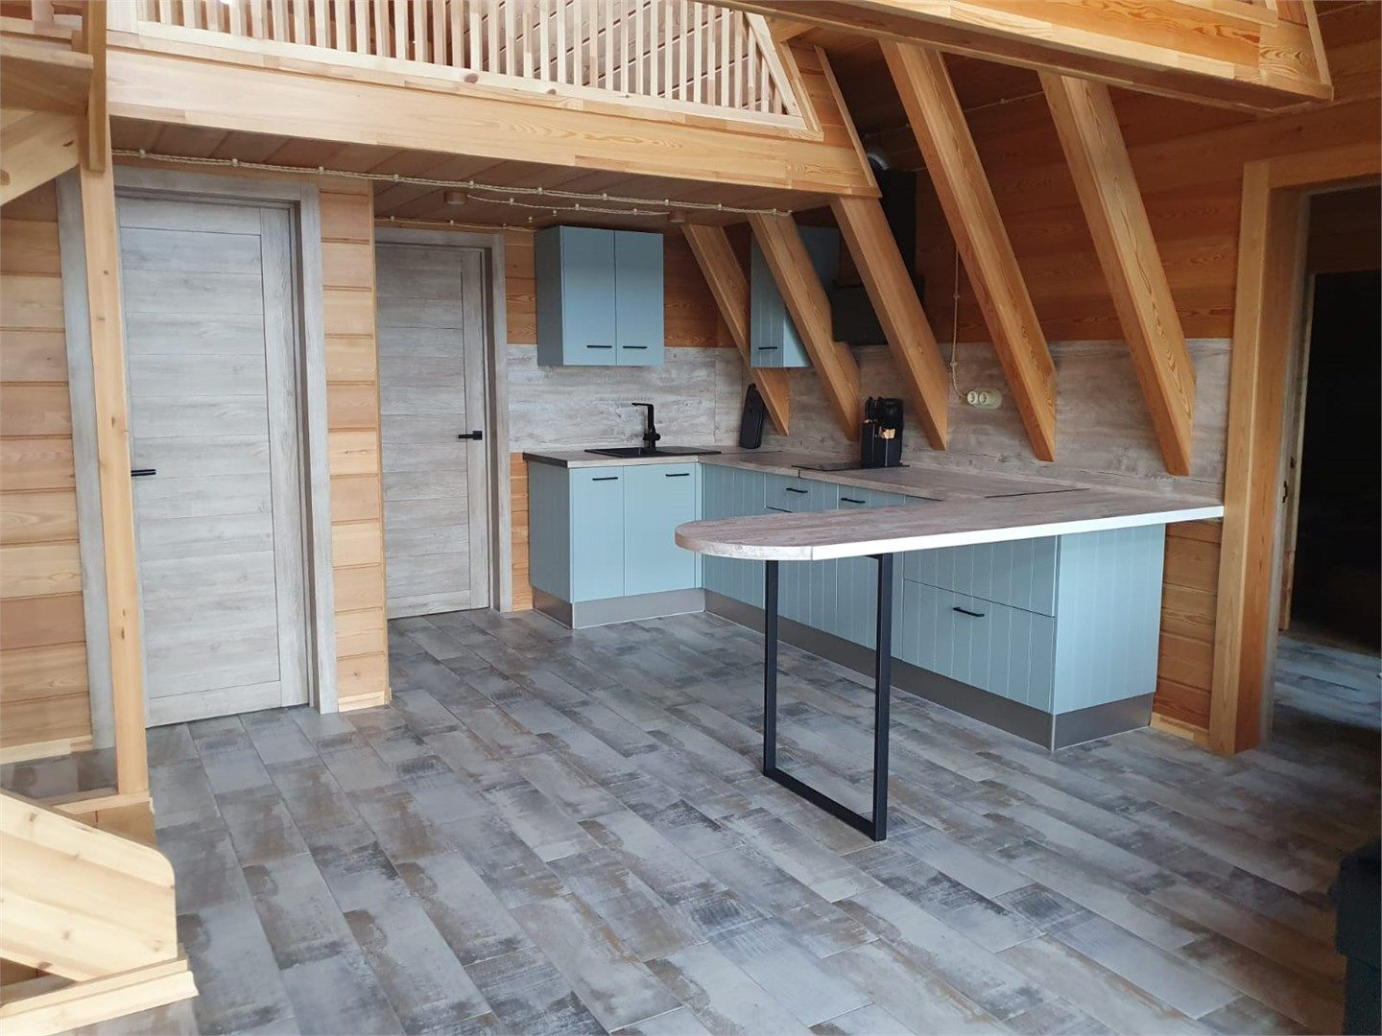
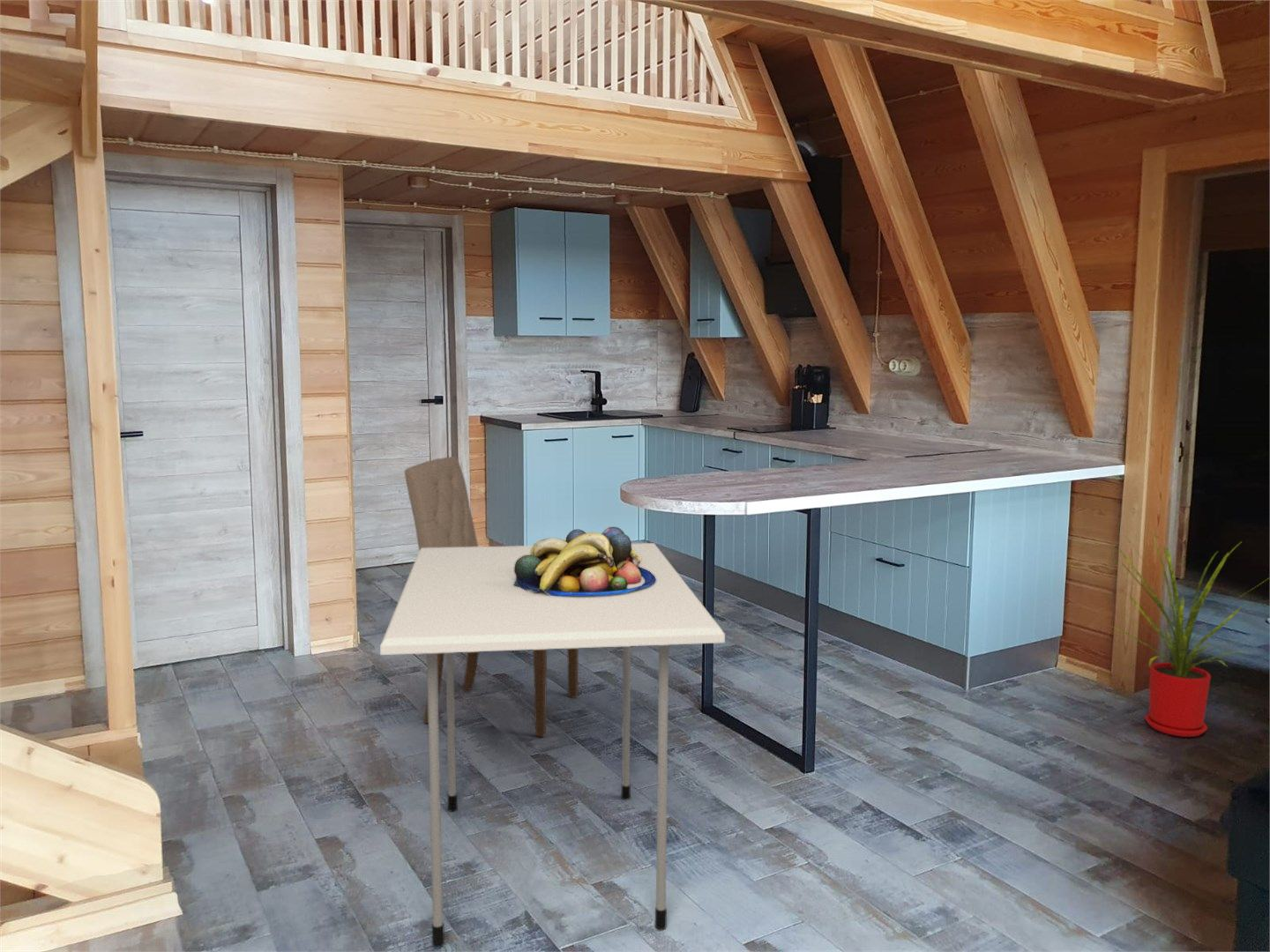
+ fruit bowl (586, 554)
+ dining chair (477, 546)
+ dining table (540, 649)
+ house plant (1184, 634)
